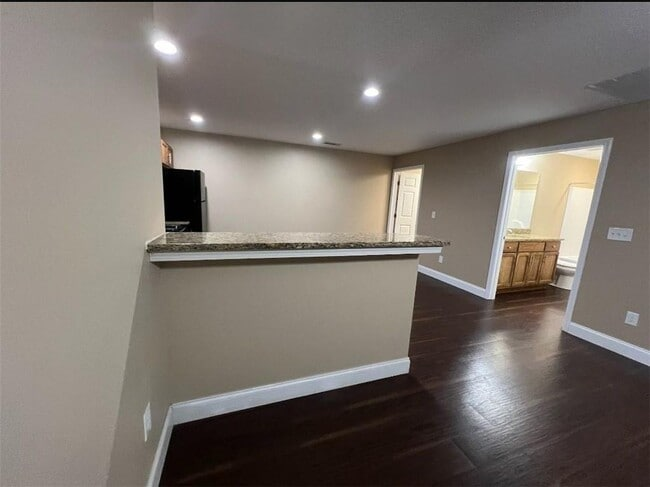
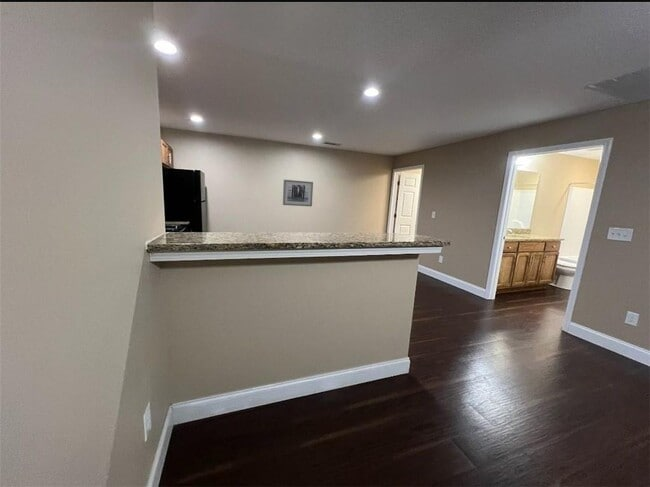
+ wall art (298, 193)
